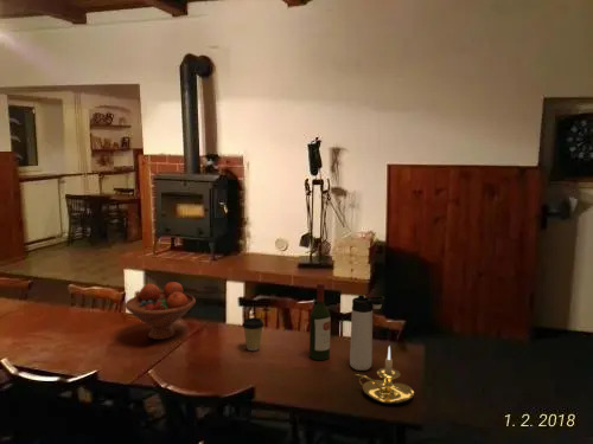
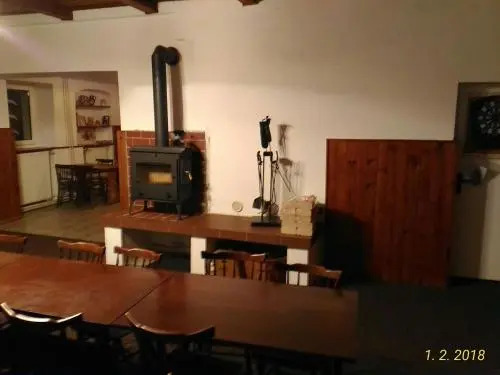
- wine bottle (319, 320)
- fruit bowl (160, 311)
- candle holder (384, 369)
- thermos bottle (366, 332)
- coffee cup (253, 334)
